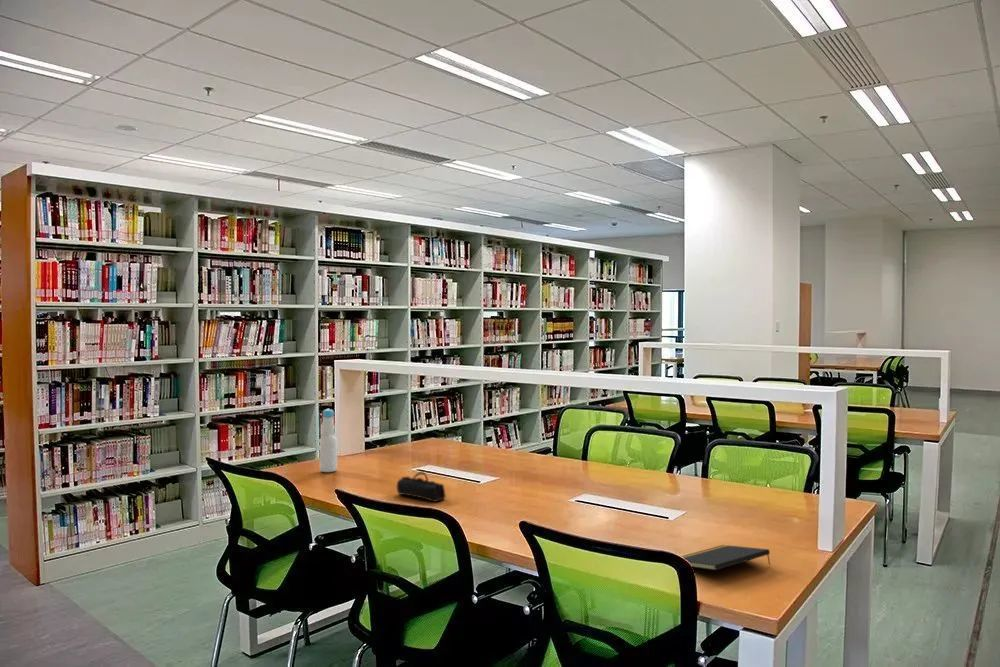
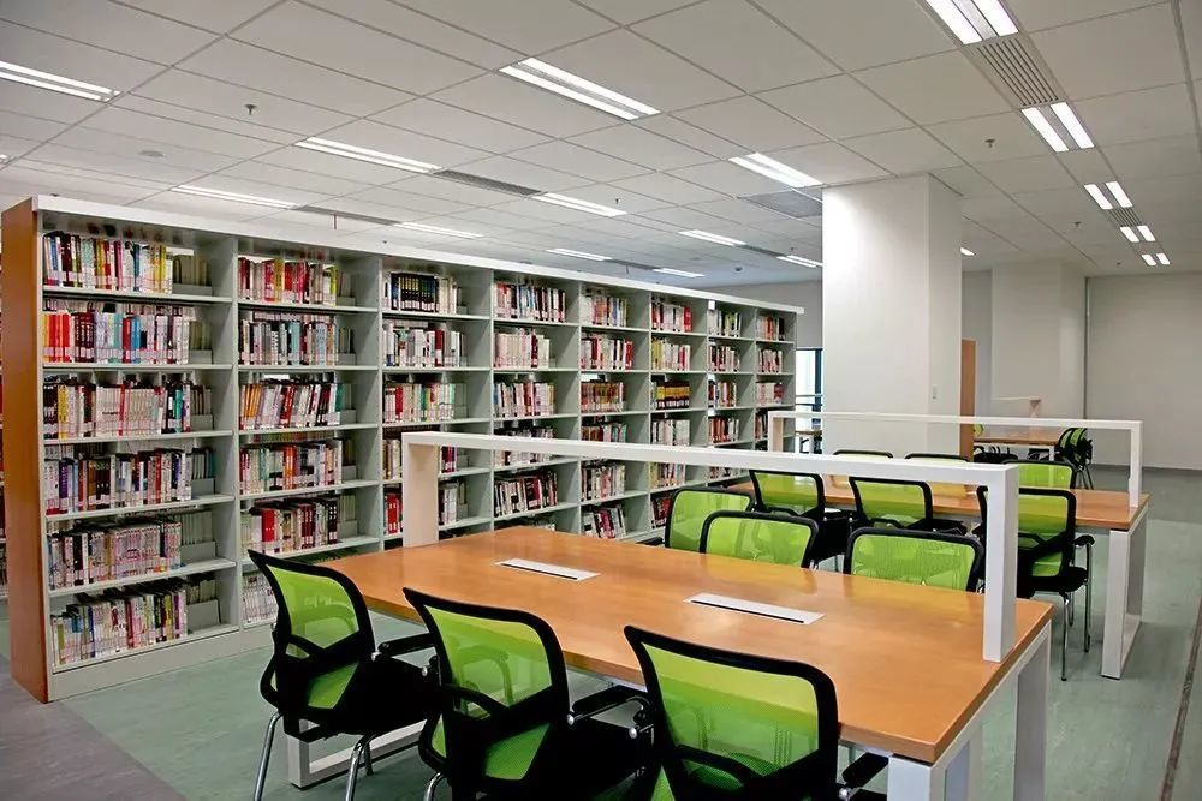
- pencil case (420, 484)
- notepad (719, 556)
- bottle (328, 439)
